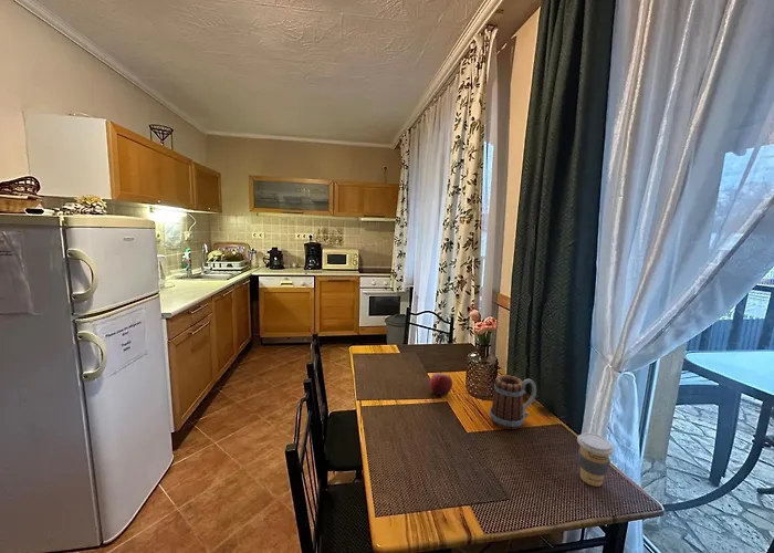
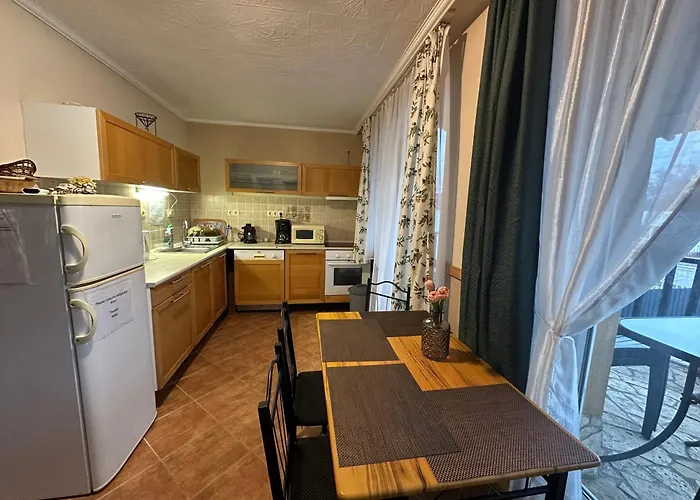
- apple (440, 383)
- coffee cup (593, 460)
- mug (514, 400)
